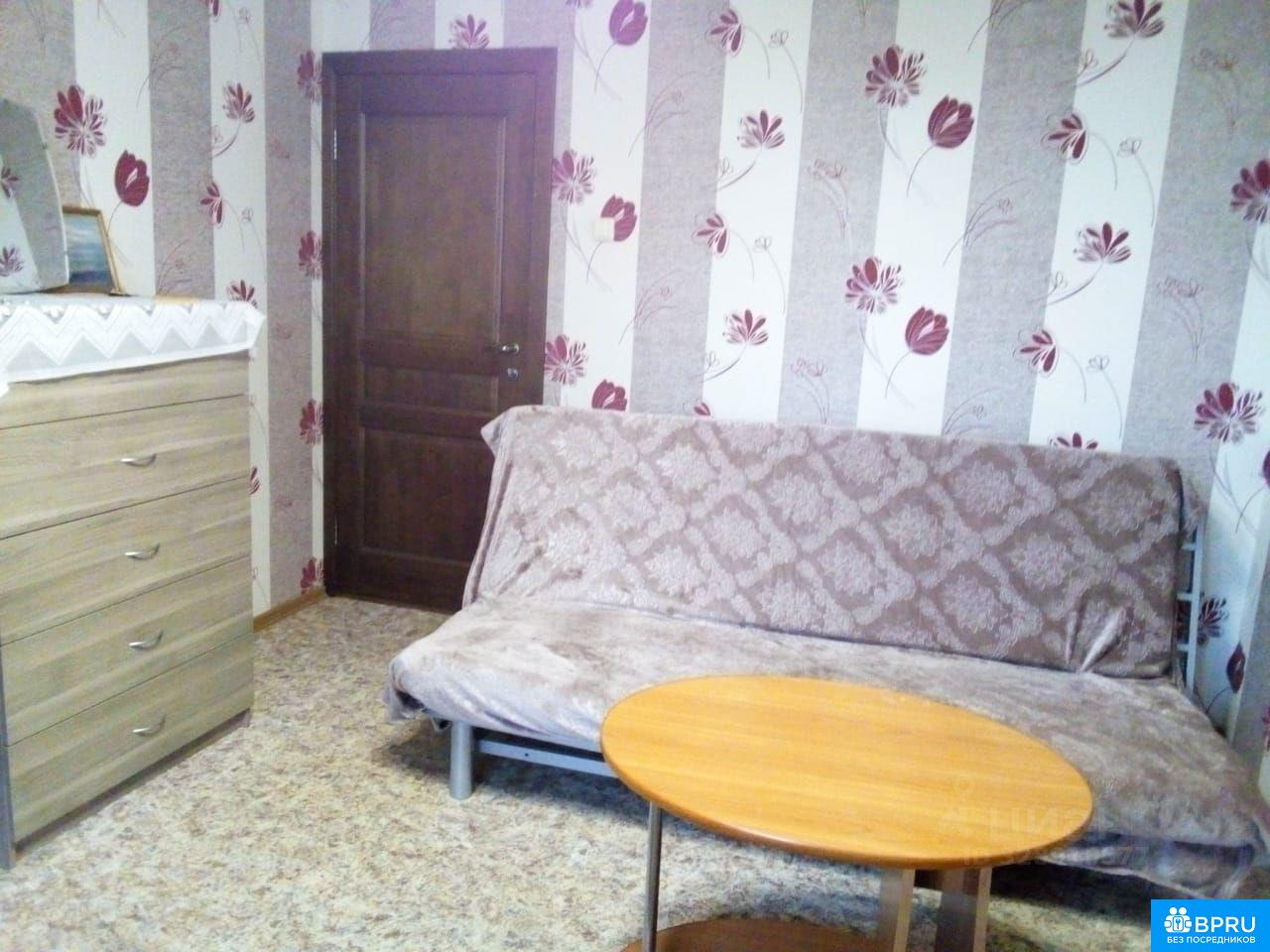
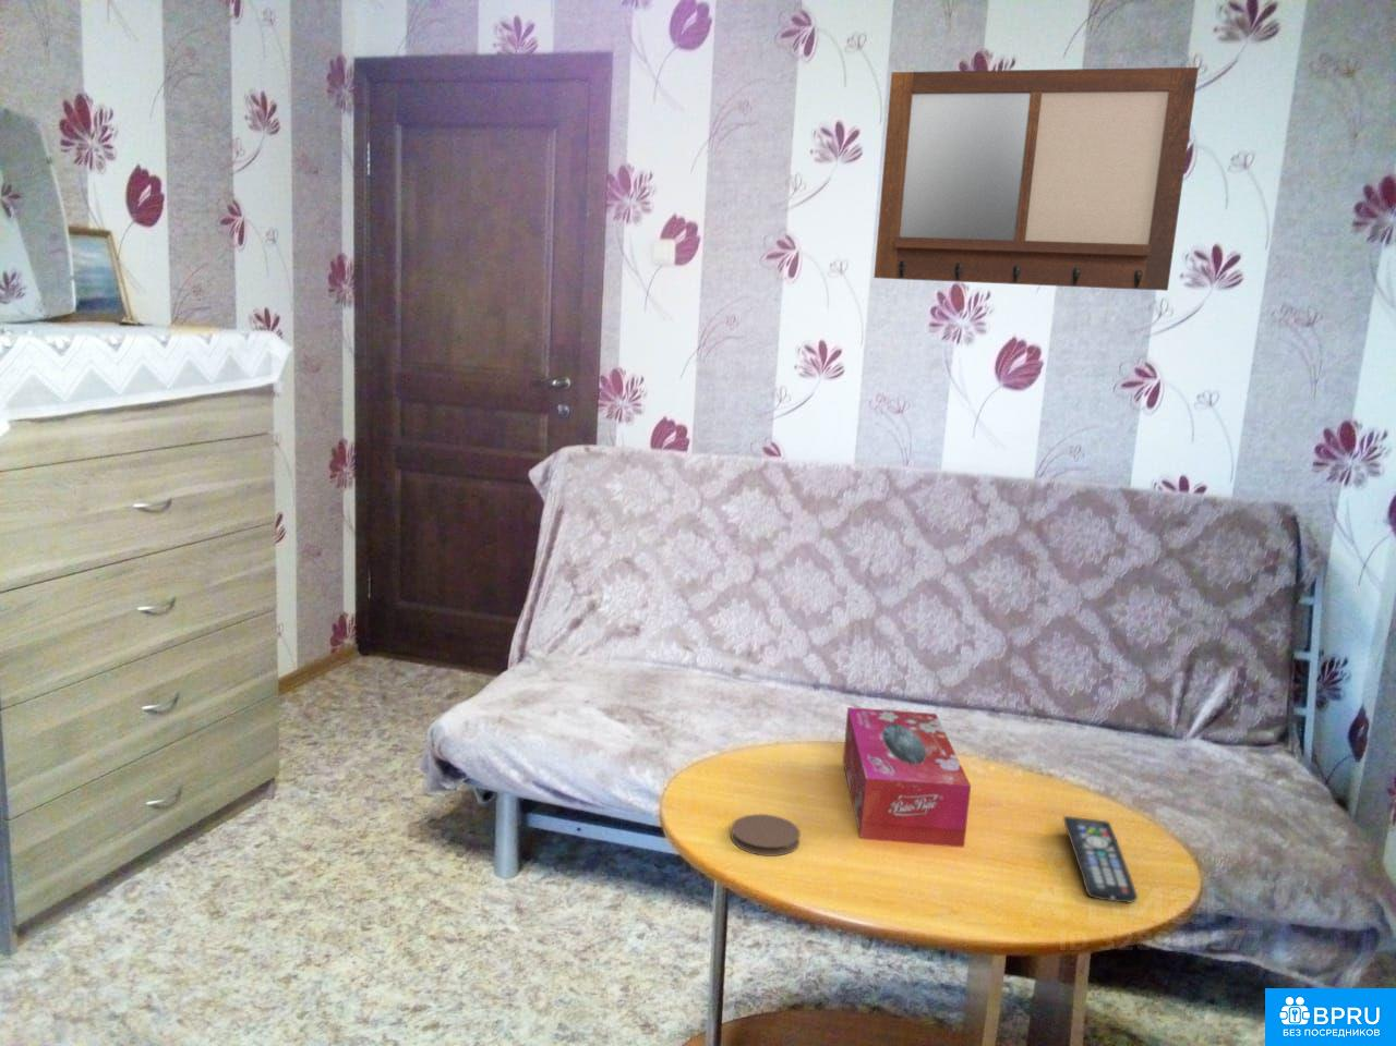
+ writing board (1027, 178)
+ coaster (765, 834)
+ tissue box (901, 771)
+ remote control (1097, 854)
